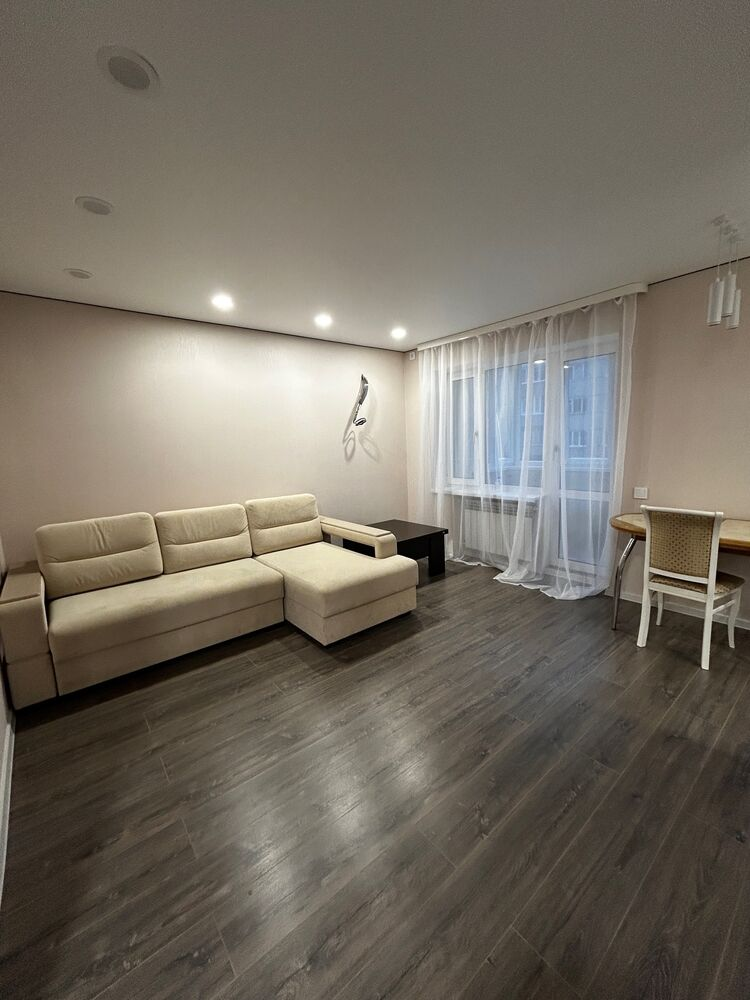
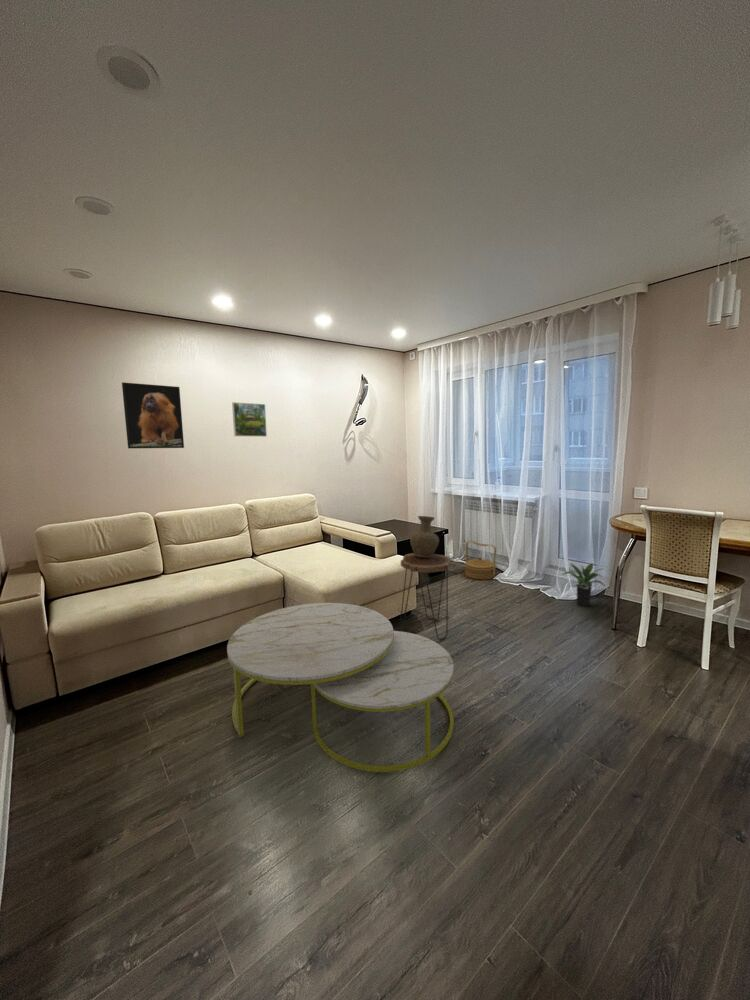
+ side table (423, 595)
+ basket (480, 558)
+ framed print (249, 420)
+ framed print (154, 416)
+ coffee table (339, 668)
+ vase (423, 537)
+ potted plant (583, 584)
